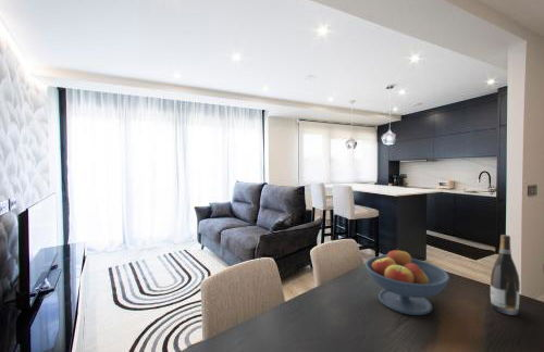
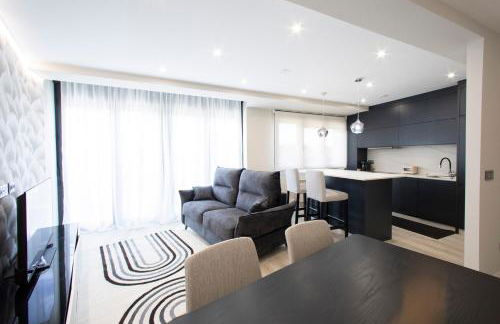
- fruit bowl (404, 279)
- wine bottle (505, 272)
